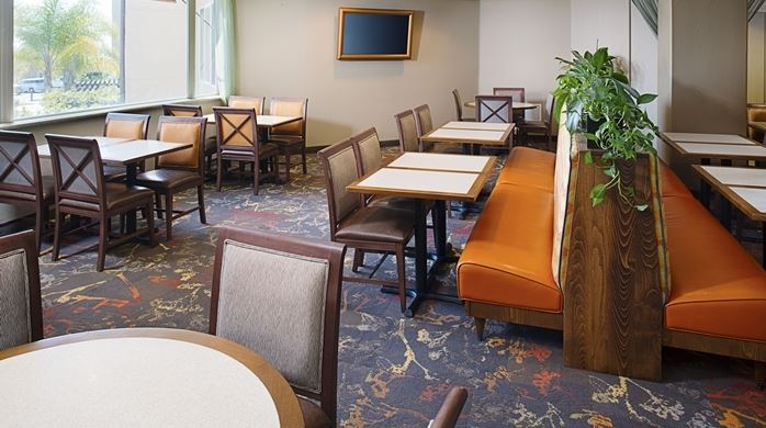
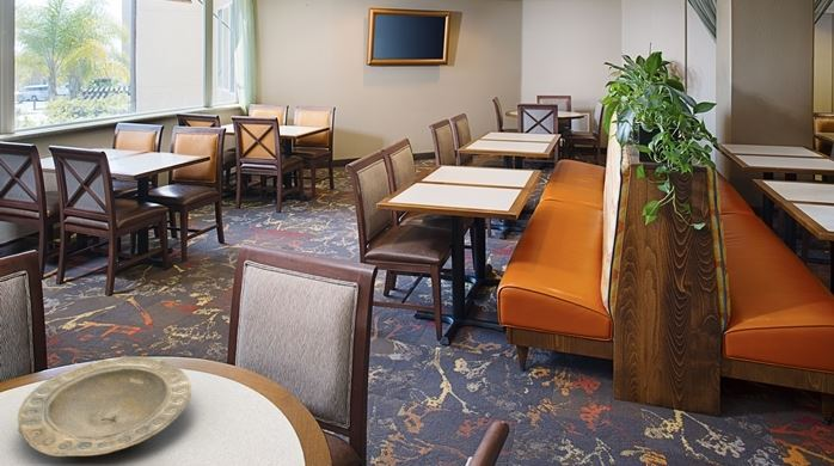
+ plate (108, 400)
